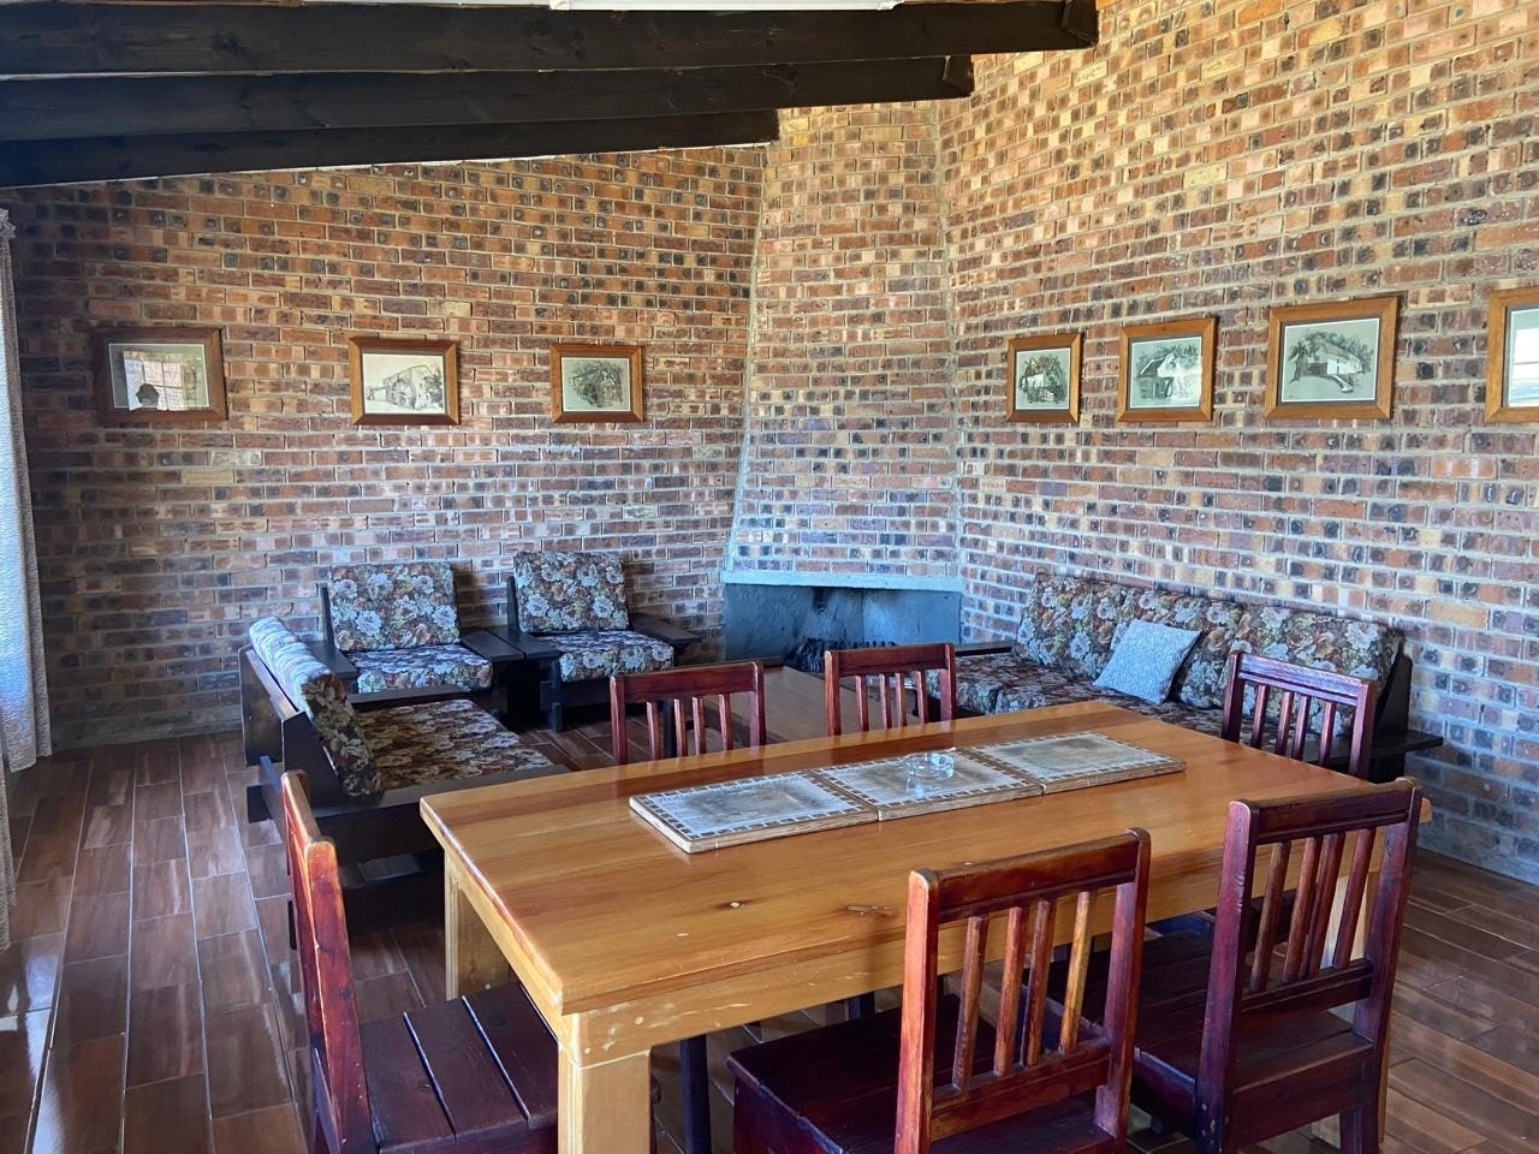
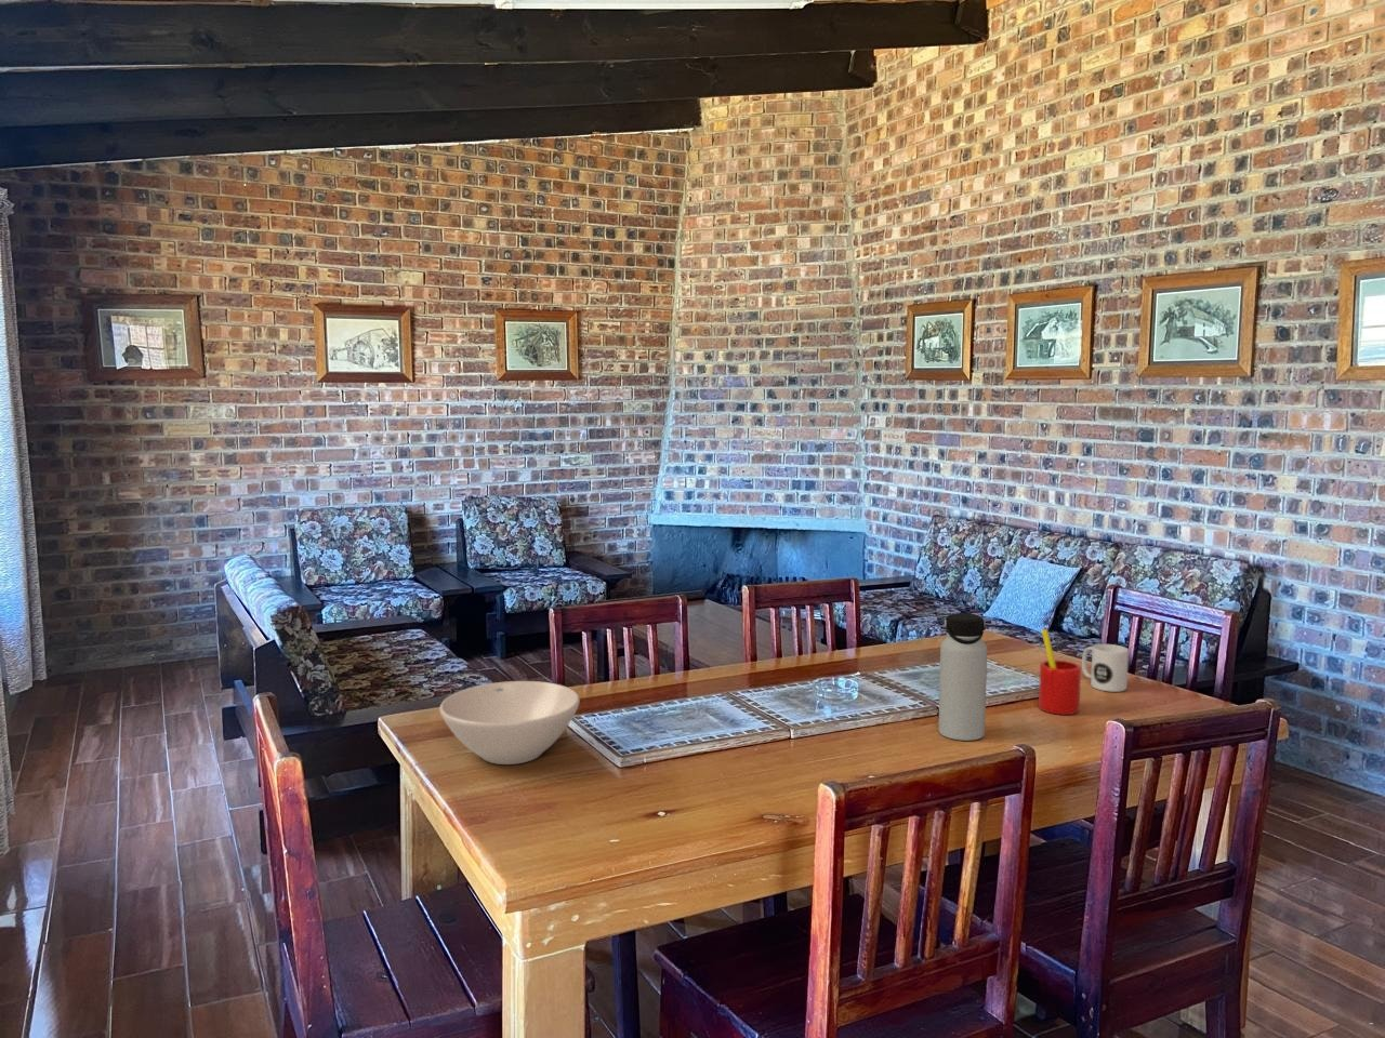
+ water bottle (963, 675)
+ mug (1103, 665)
+ bowl (510, 726)
+ straw (1057, 671)
